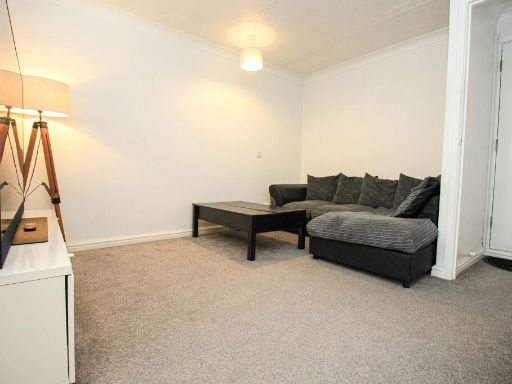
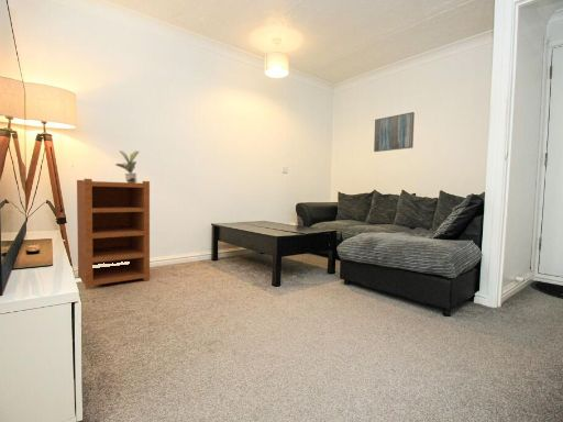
+ cupboard (112, 230)
+ wall art (393, 133)
+ potted plant (126, 166)
